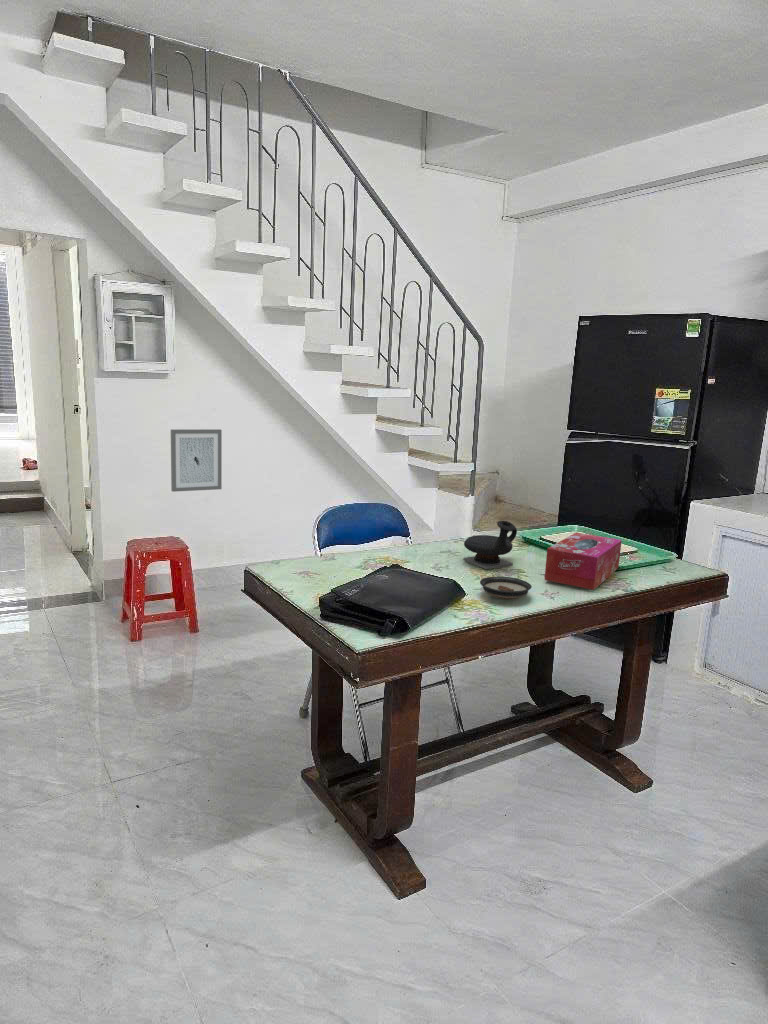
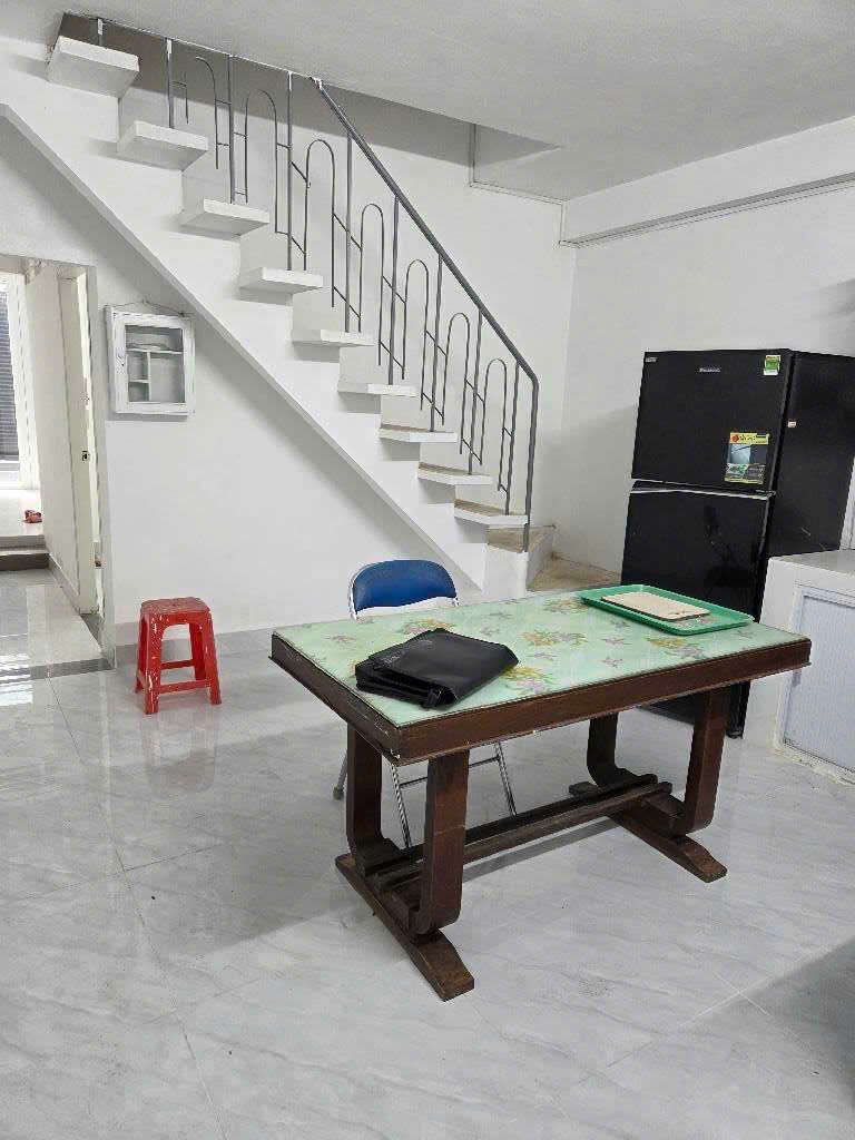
- teapot (496, 540)
- saucer (505, 589)
- wall art (196, 460)
- tissue box (584, 559)
